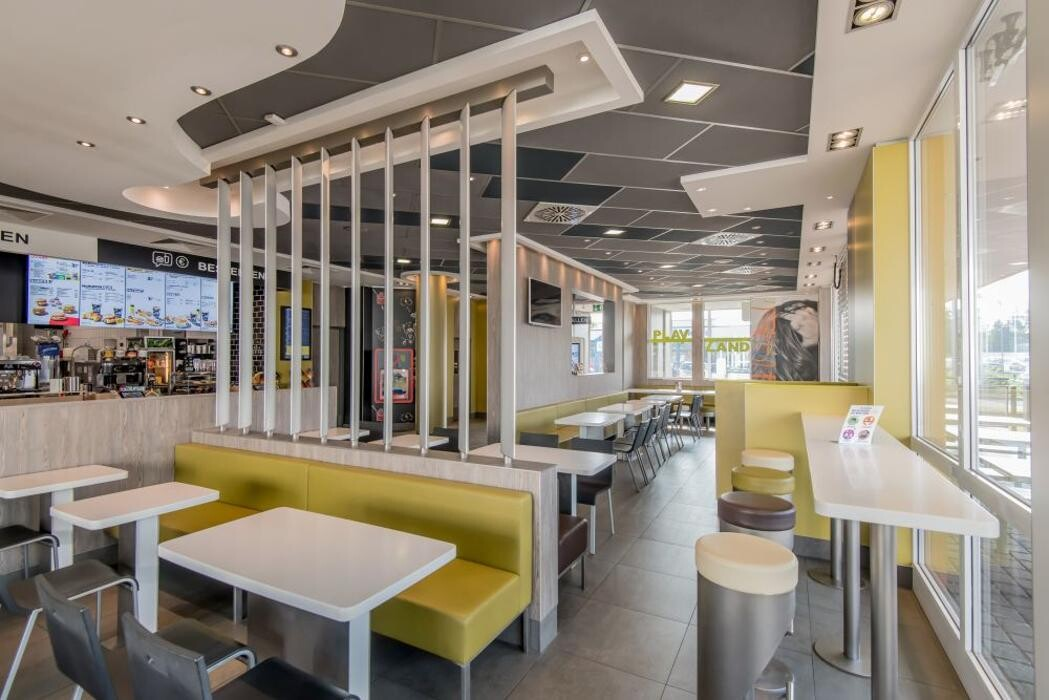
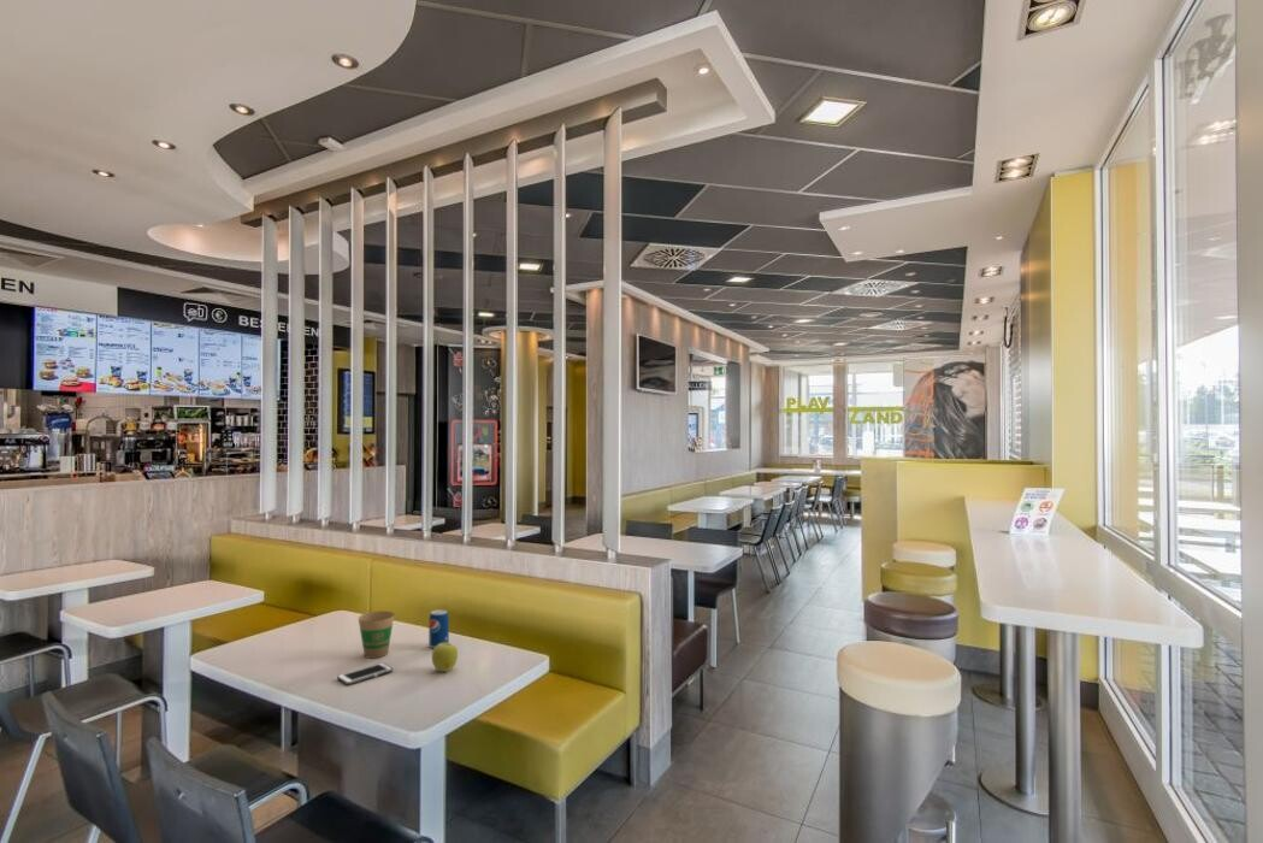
+ apple (444, 654)
+ cell phone (365, 673)
+ beverage can (438, 629)
+ paper cup (376, 635)
